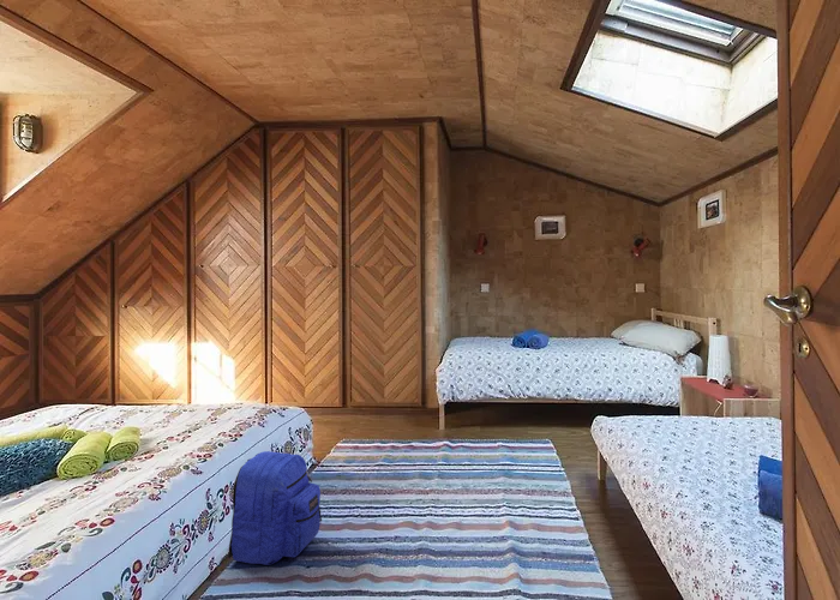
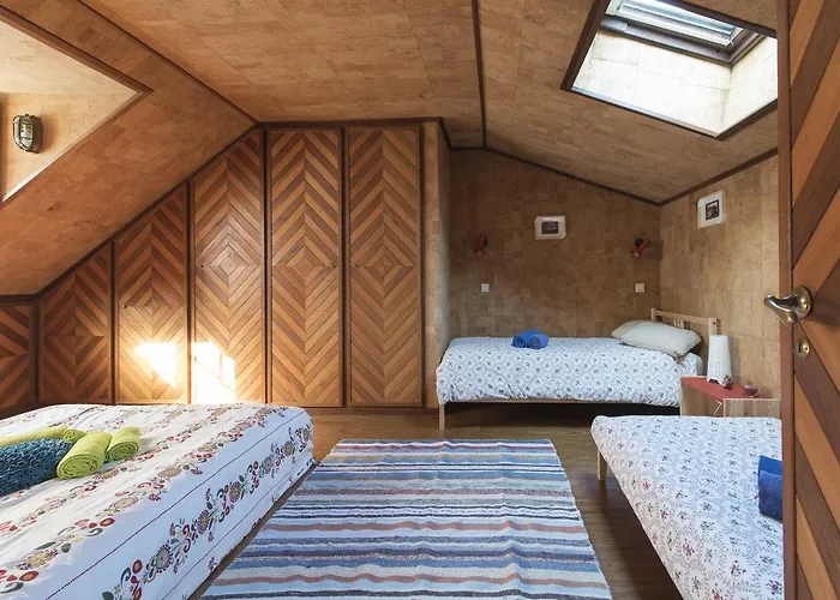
- backpack (278, 500)
